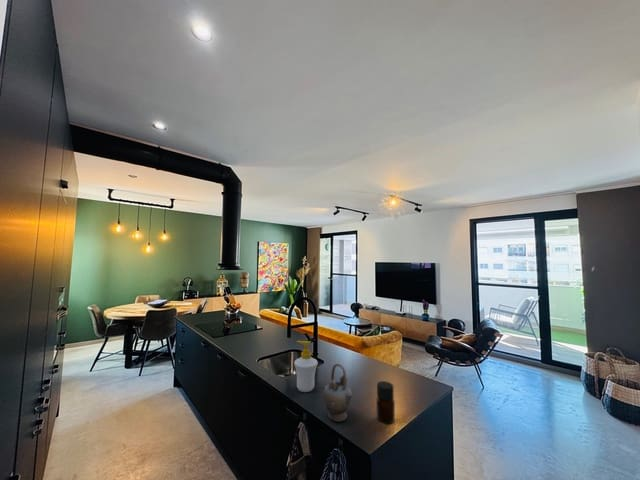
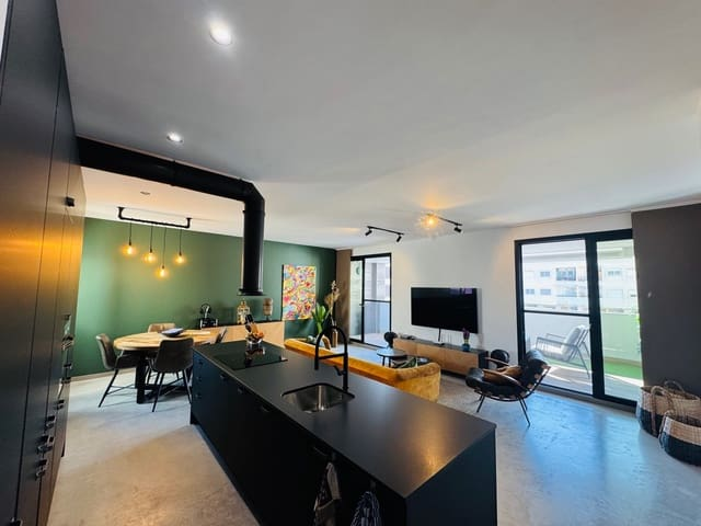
- soap bottle (305, 364)
- teapot (339, 391)
- bottle (385, 401)
